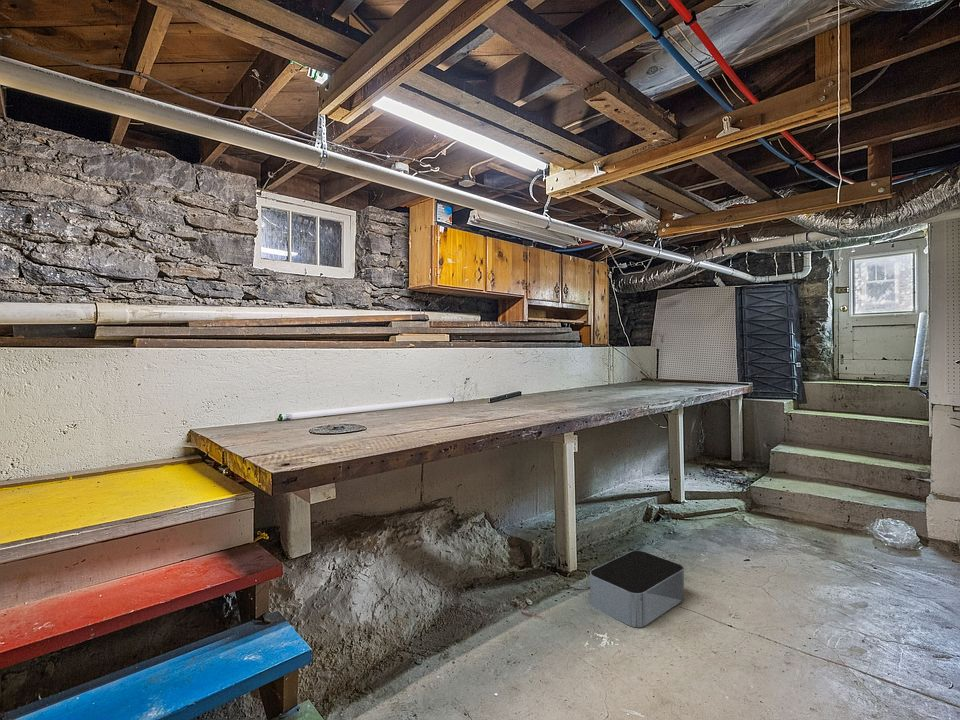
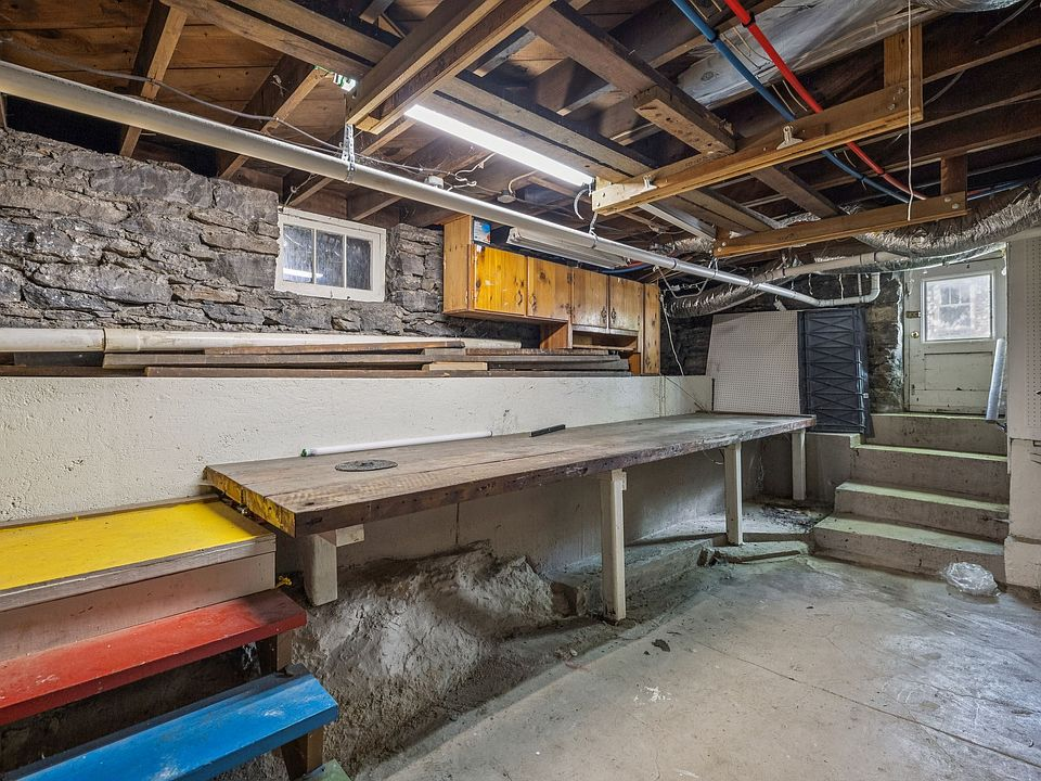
- storage bin (637, 585)
